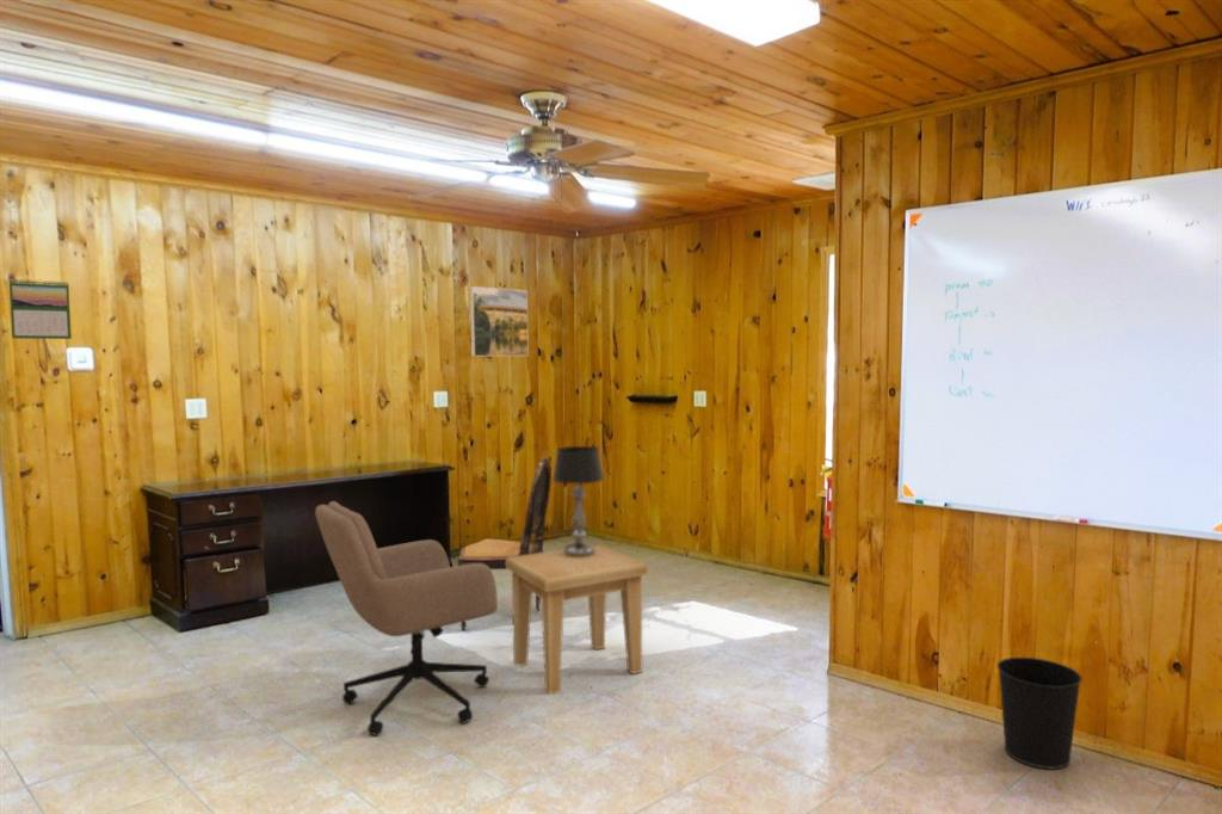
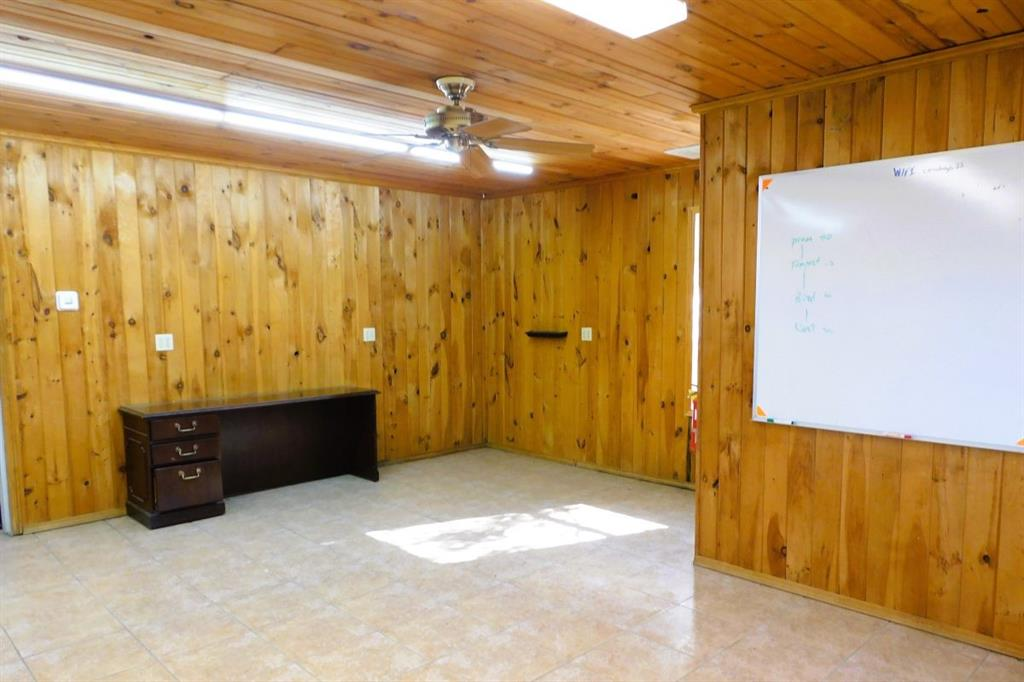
- table lamp (578, 500)
- calendar (41, 308)
- office chair (411, 602)
- dining chair (504, 539)
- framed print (500, 322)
- wastebasket (1037, 713)
- side table (588, 610)
